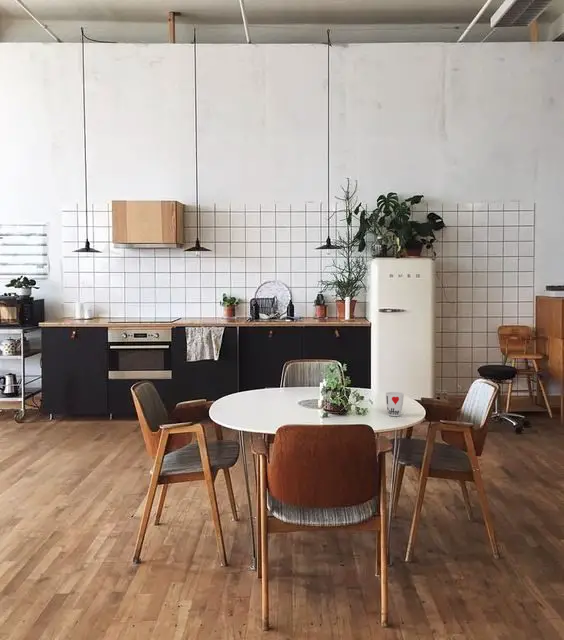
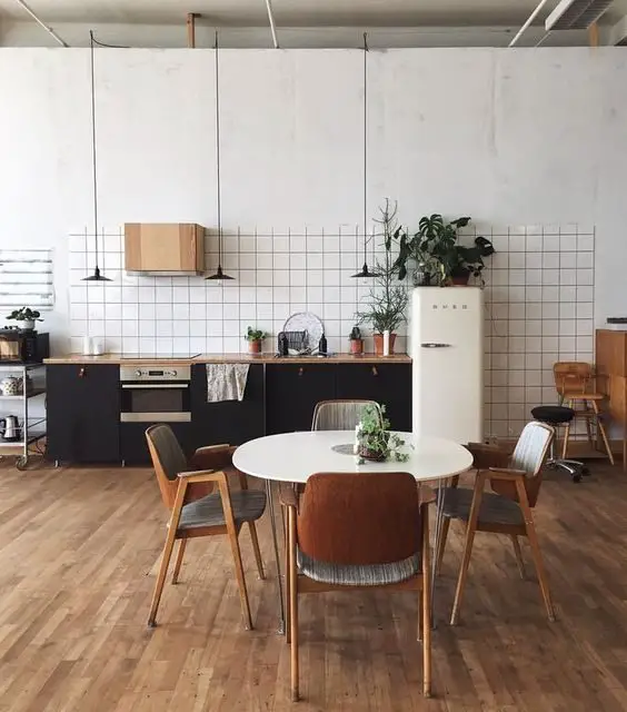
- cup (394, 404)
